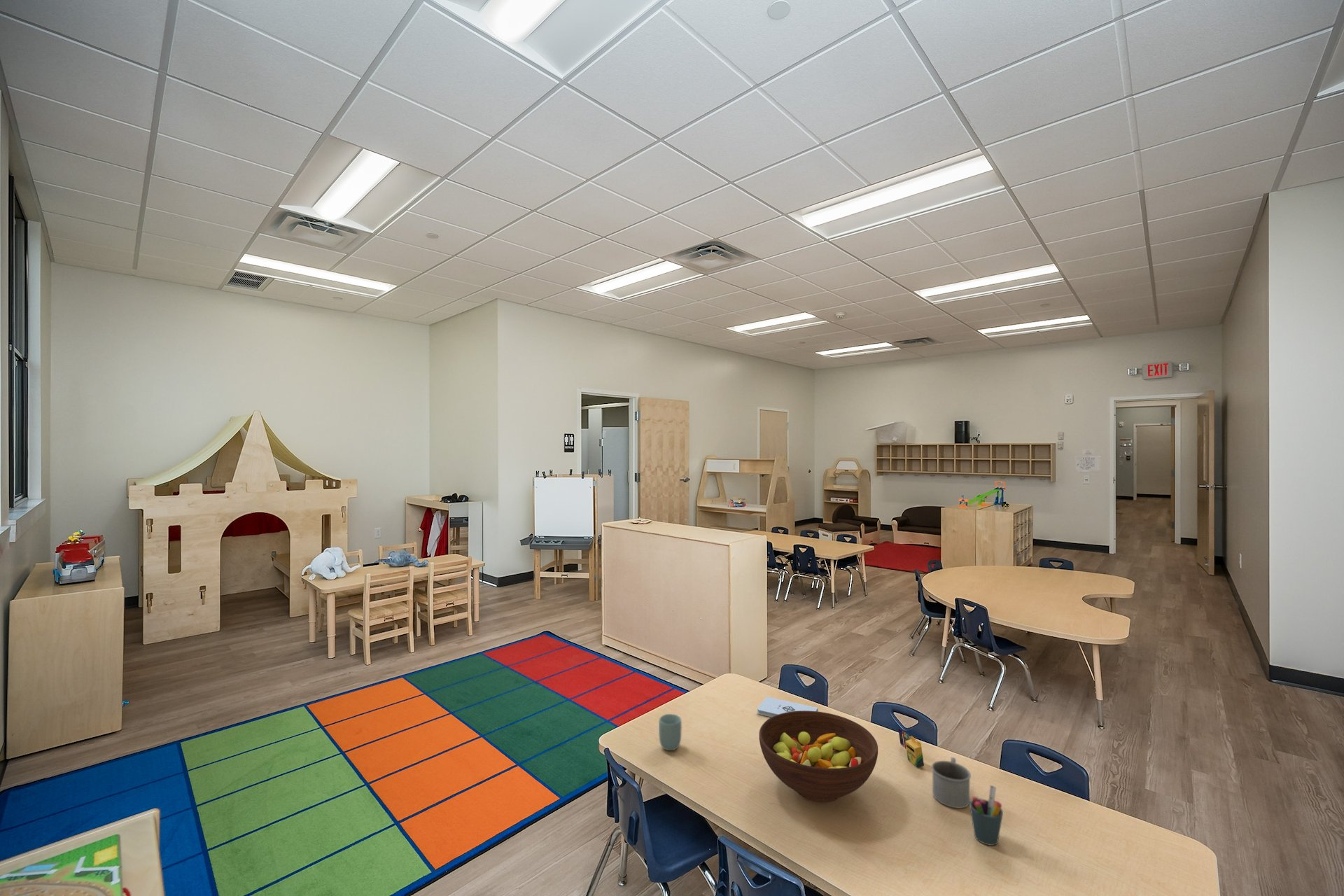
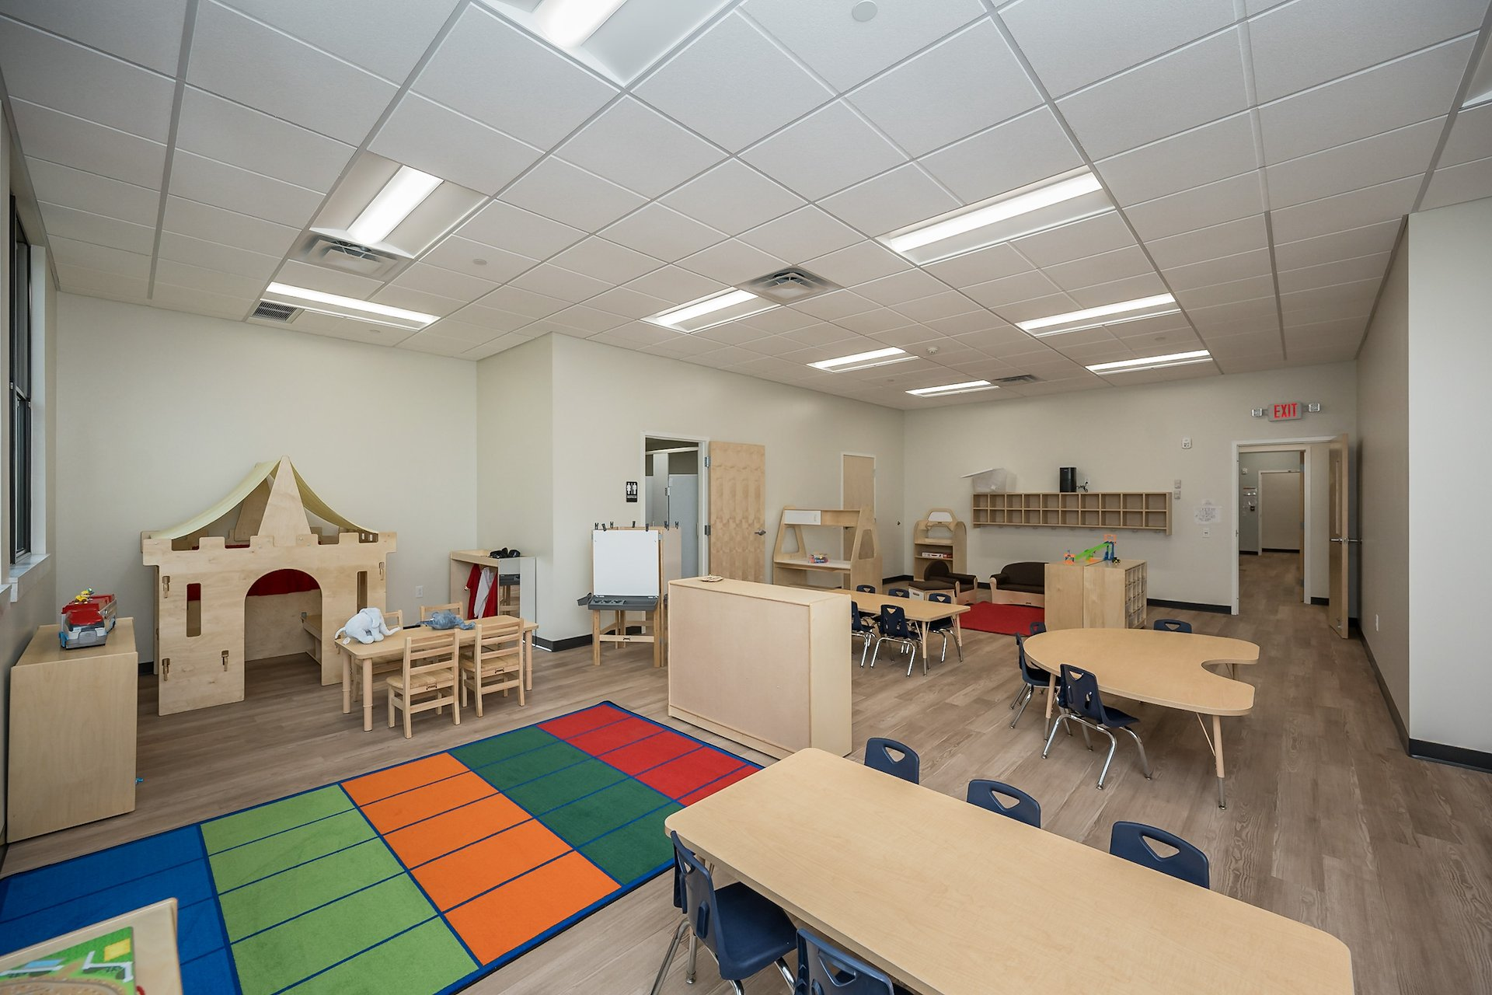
- pen holder (986, 815)
- fruit bowl (817, 763)
- mug (951, 782)
- cup (670, 733)
- crayon (910, 745)
- notepad (787, 710)
